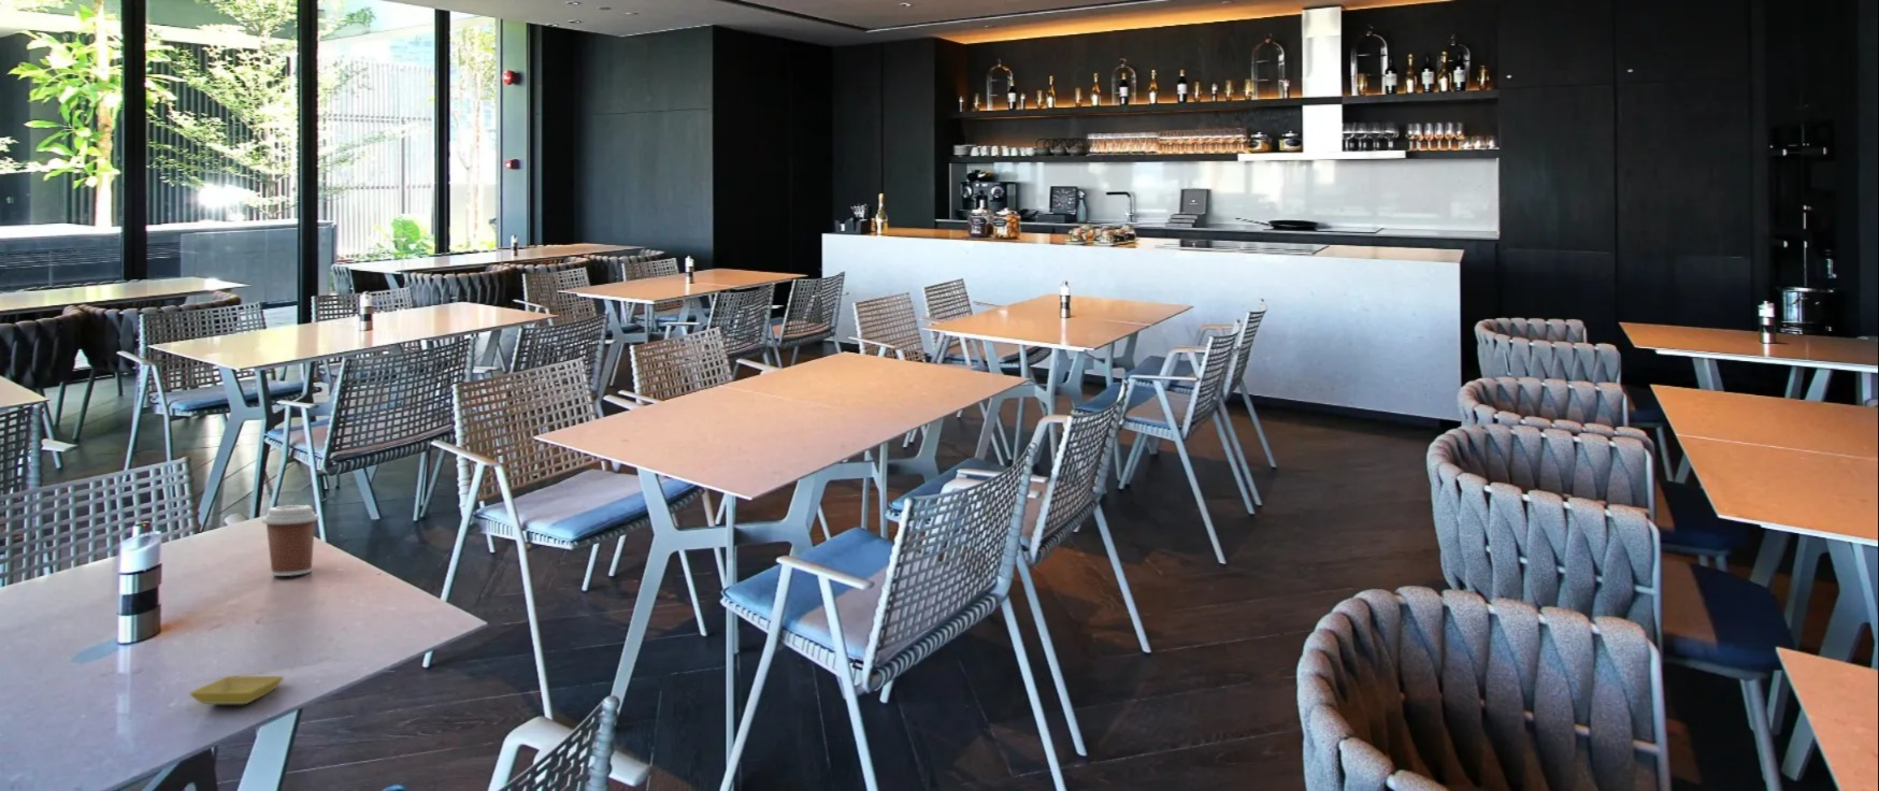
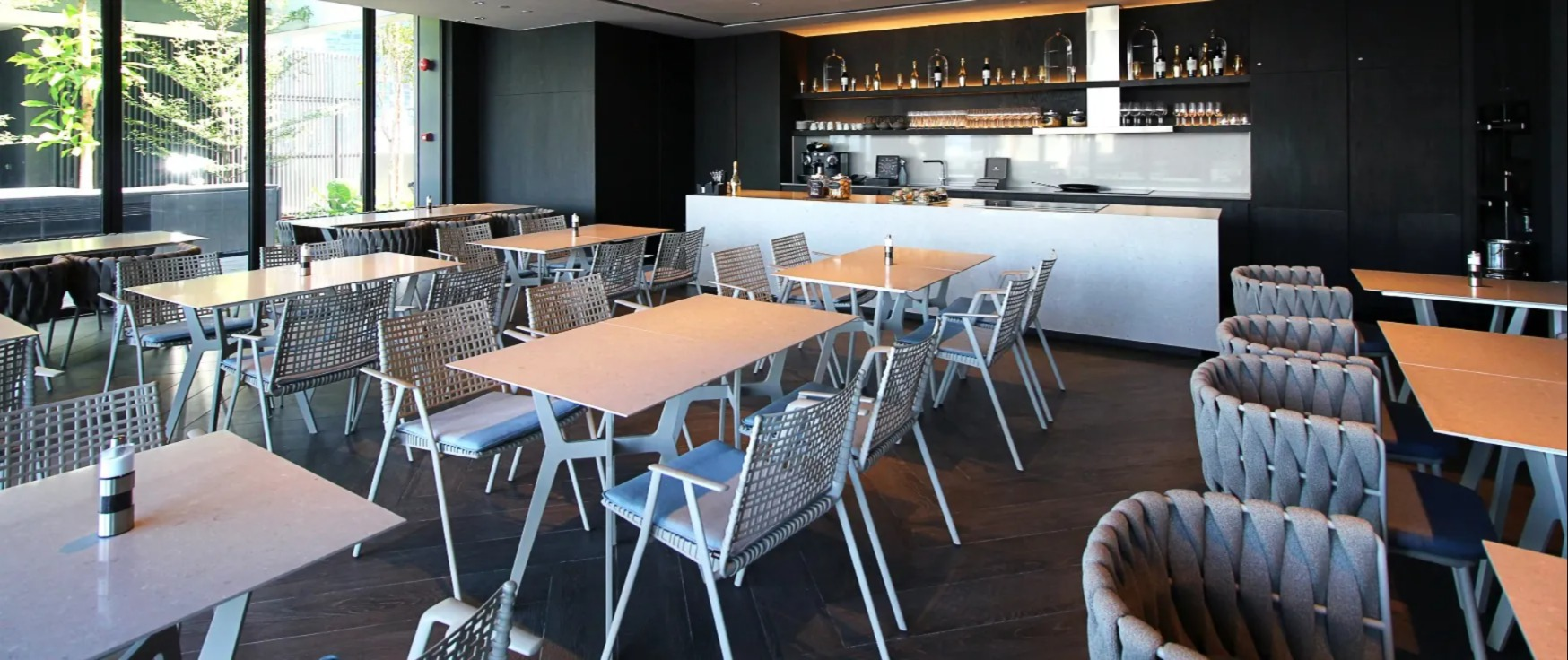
- saucer (237, 692)
- coffee cup (290, 539)
